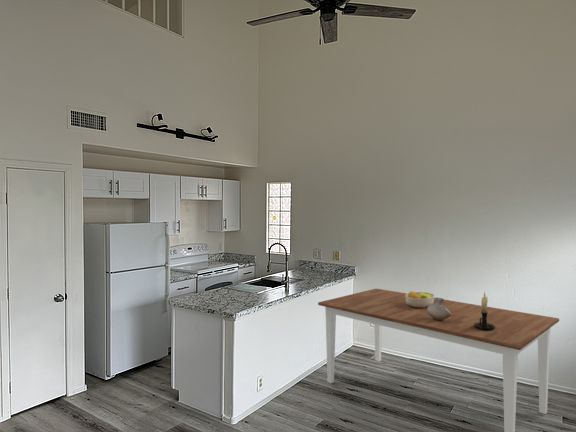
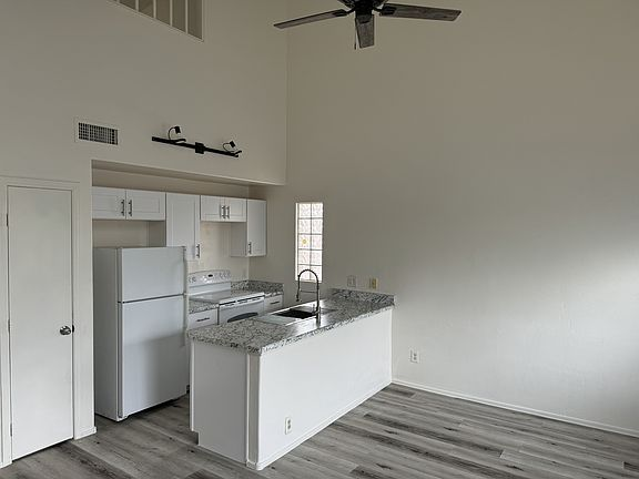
- fruit bowl (420, 297)
- candle holder (483, 310)
- dining table (432, 337)
- vase (438, 308)
